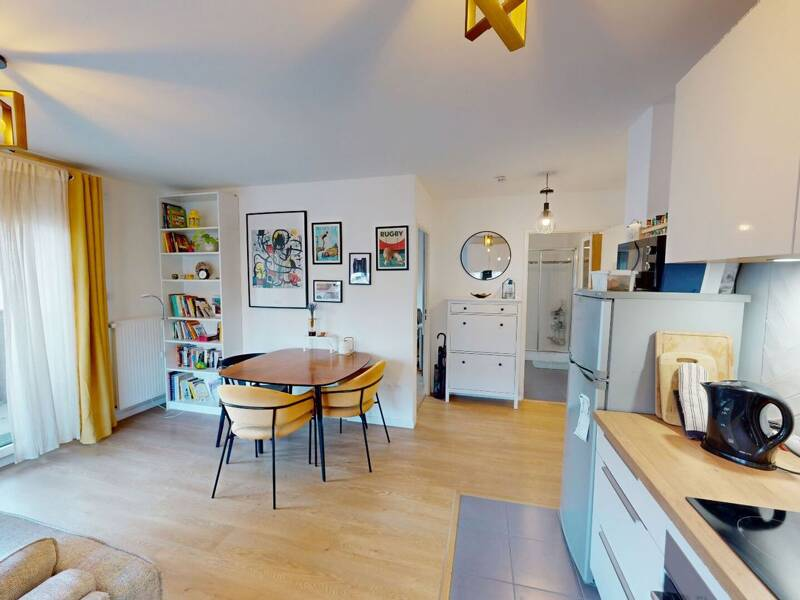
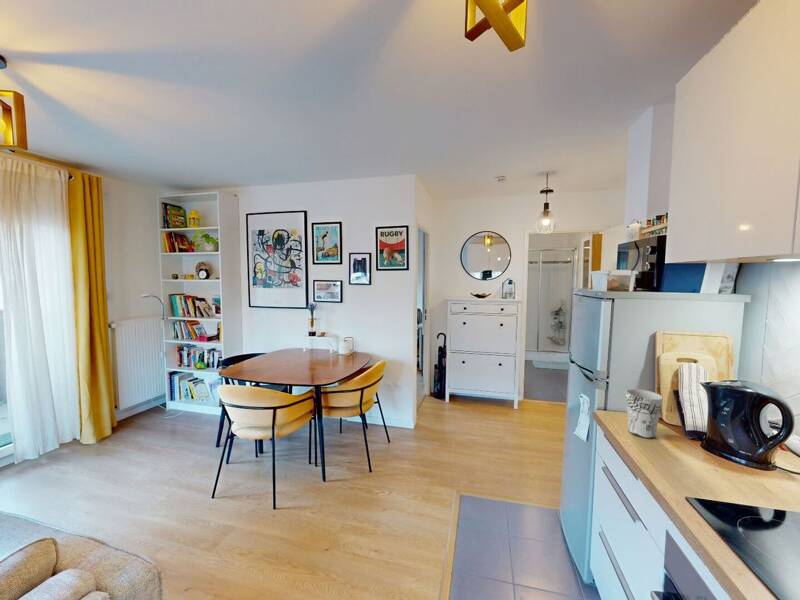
+ cup (642, 413)
